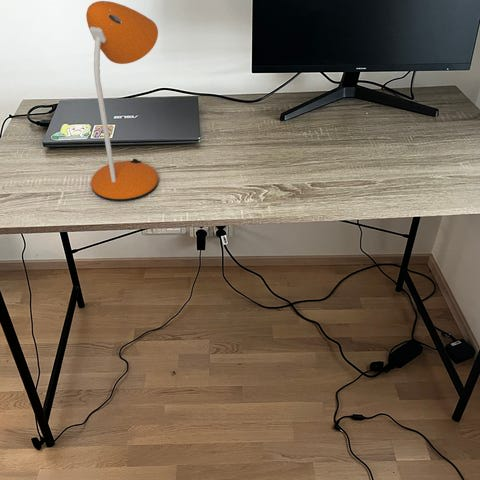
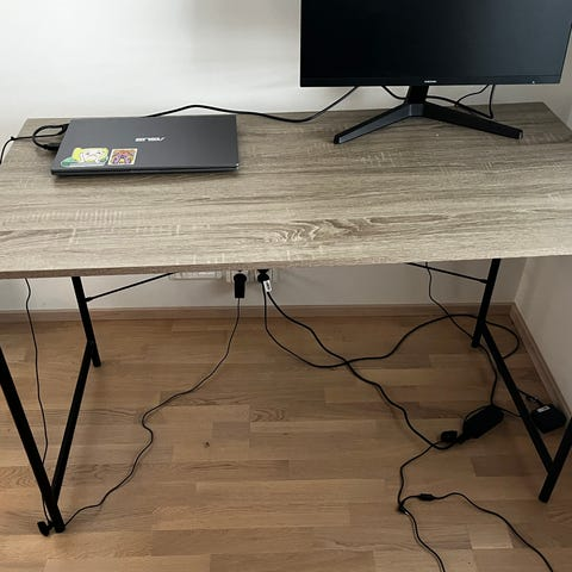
- desk lamp (103, 99)
